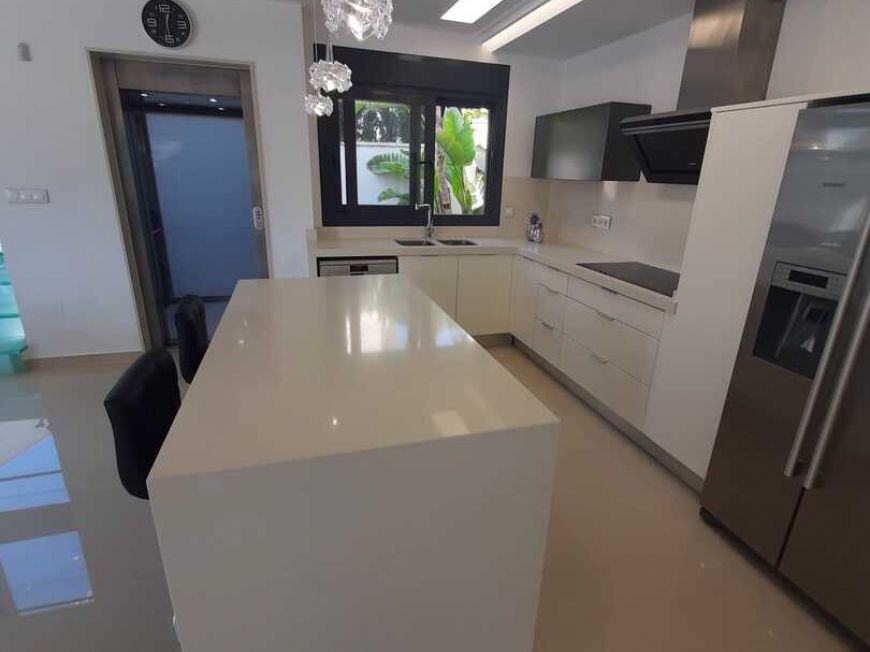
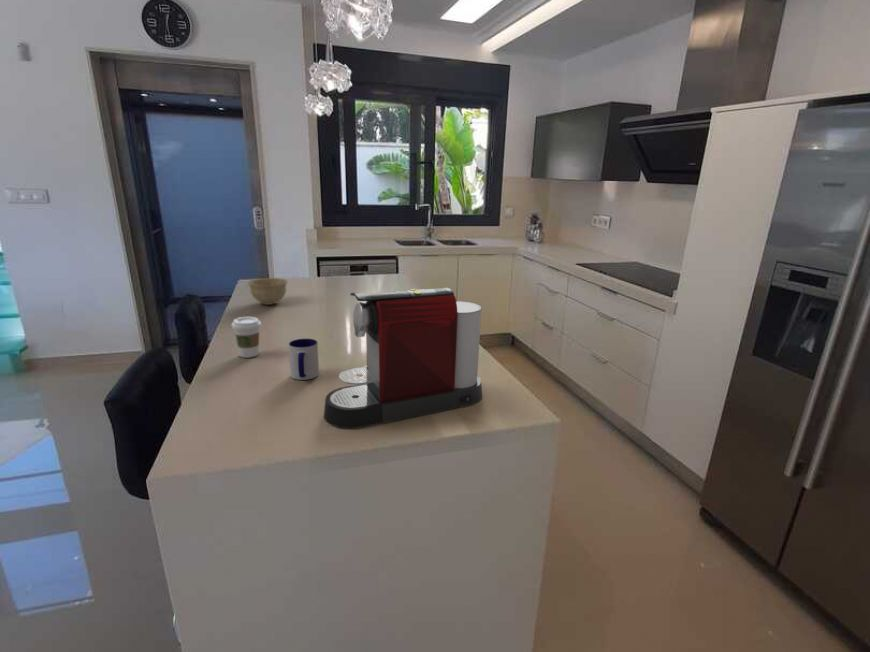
+ bowl (268, 292)
+ coffee cup (247, 337)
+ coffee maker (408, 348)
+ mug (303, 361)
